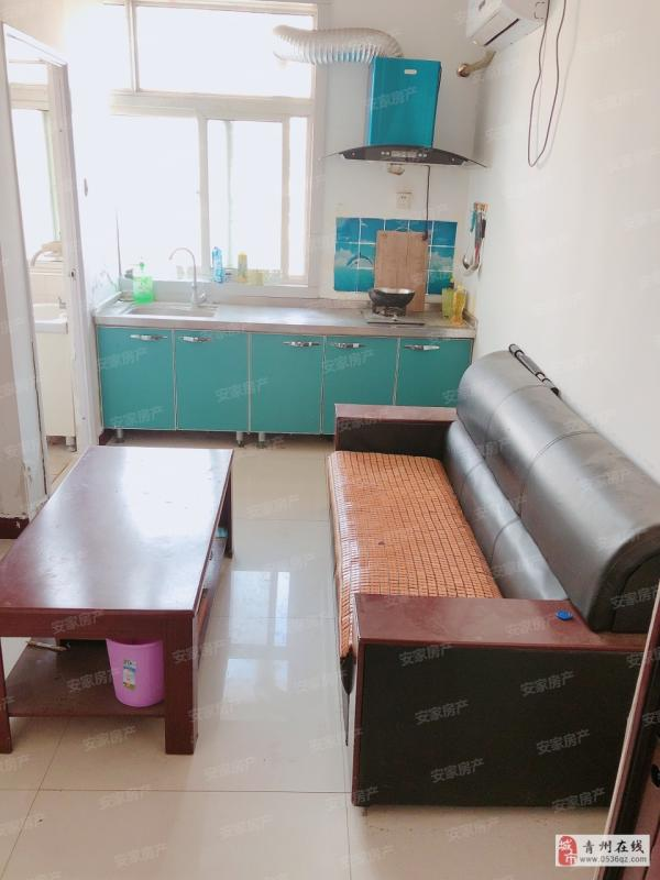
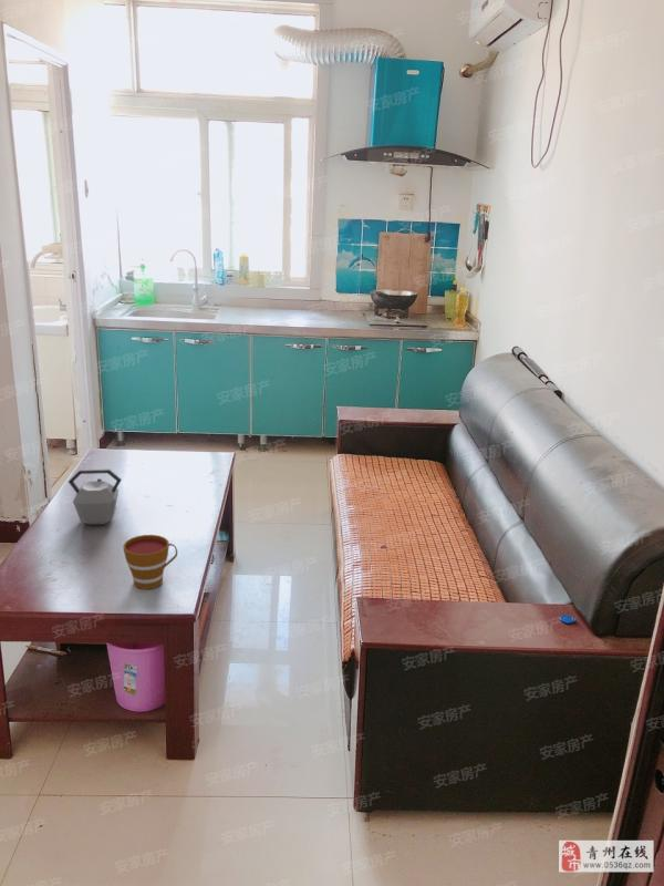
+ kettle (98, 486)
+ cup (151, 562)
